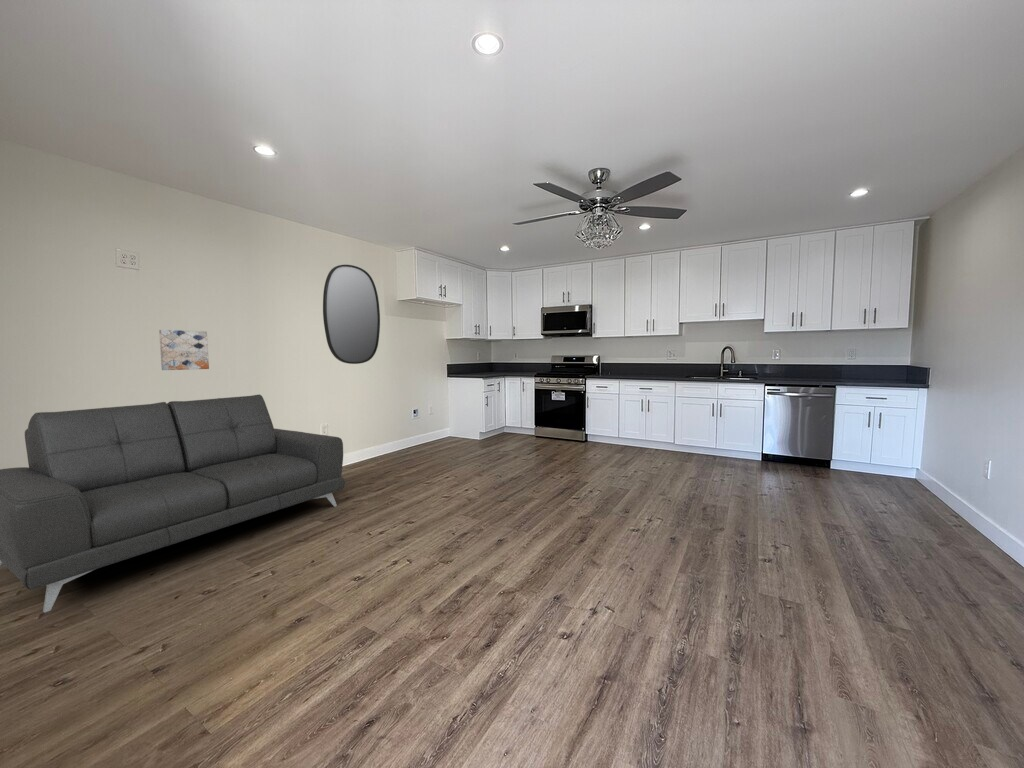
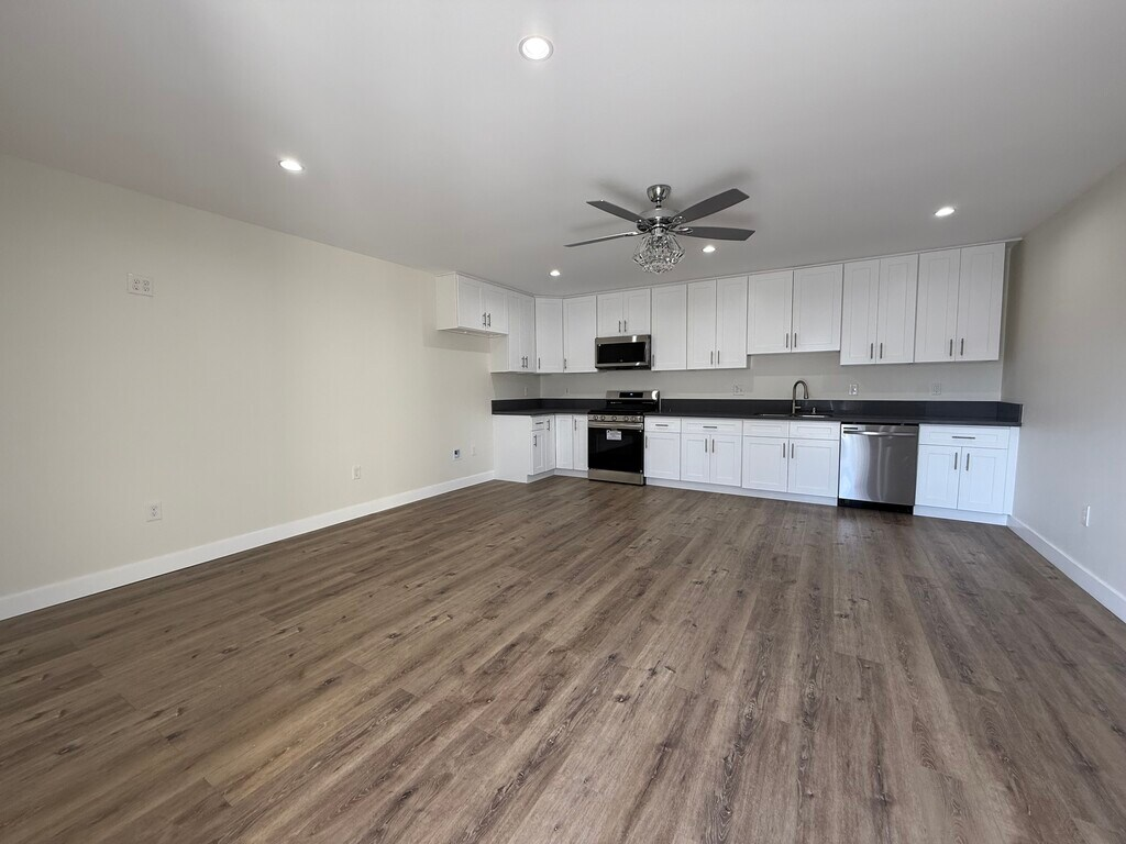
- sofa (191, 468)
- wall art (185, 350)
- home mirror (353, 315)
